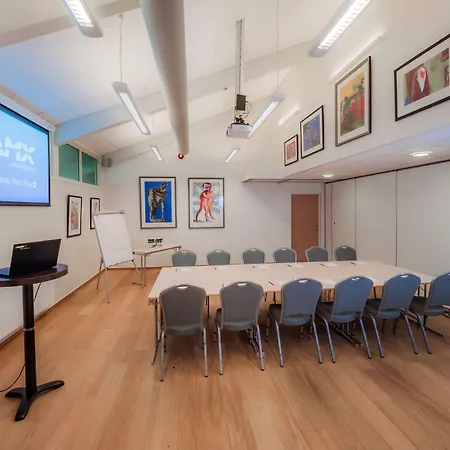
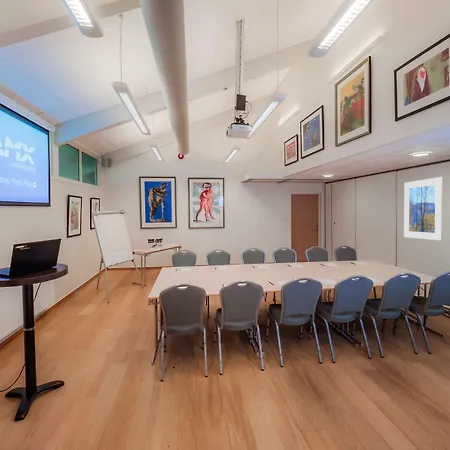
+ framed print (421, 209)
